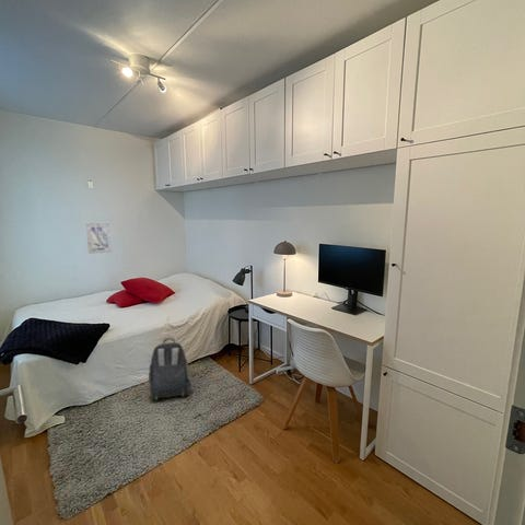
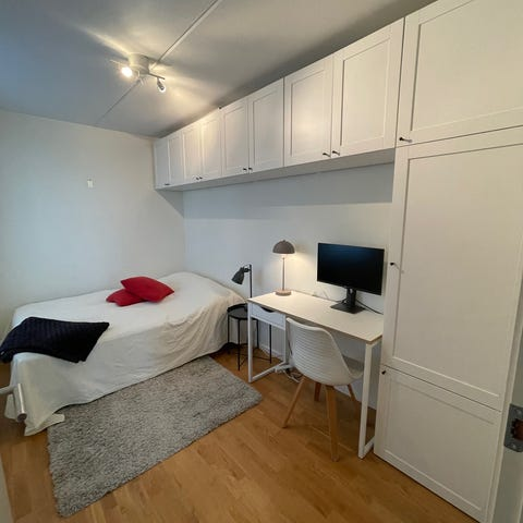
- backpack (168, 366)
- wall art (100, 237)
